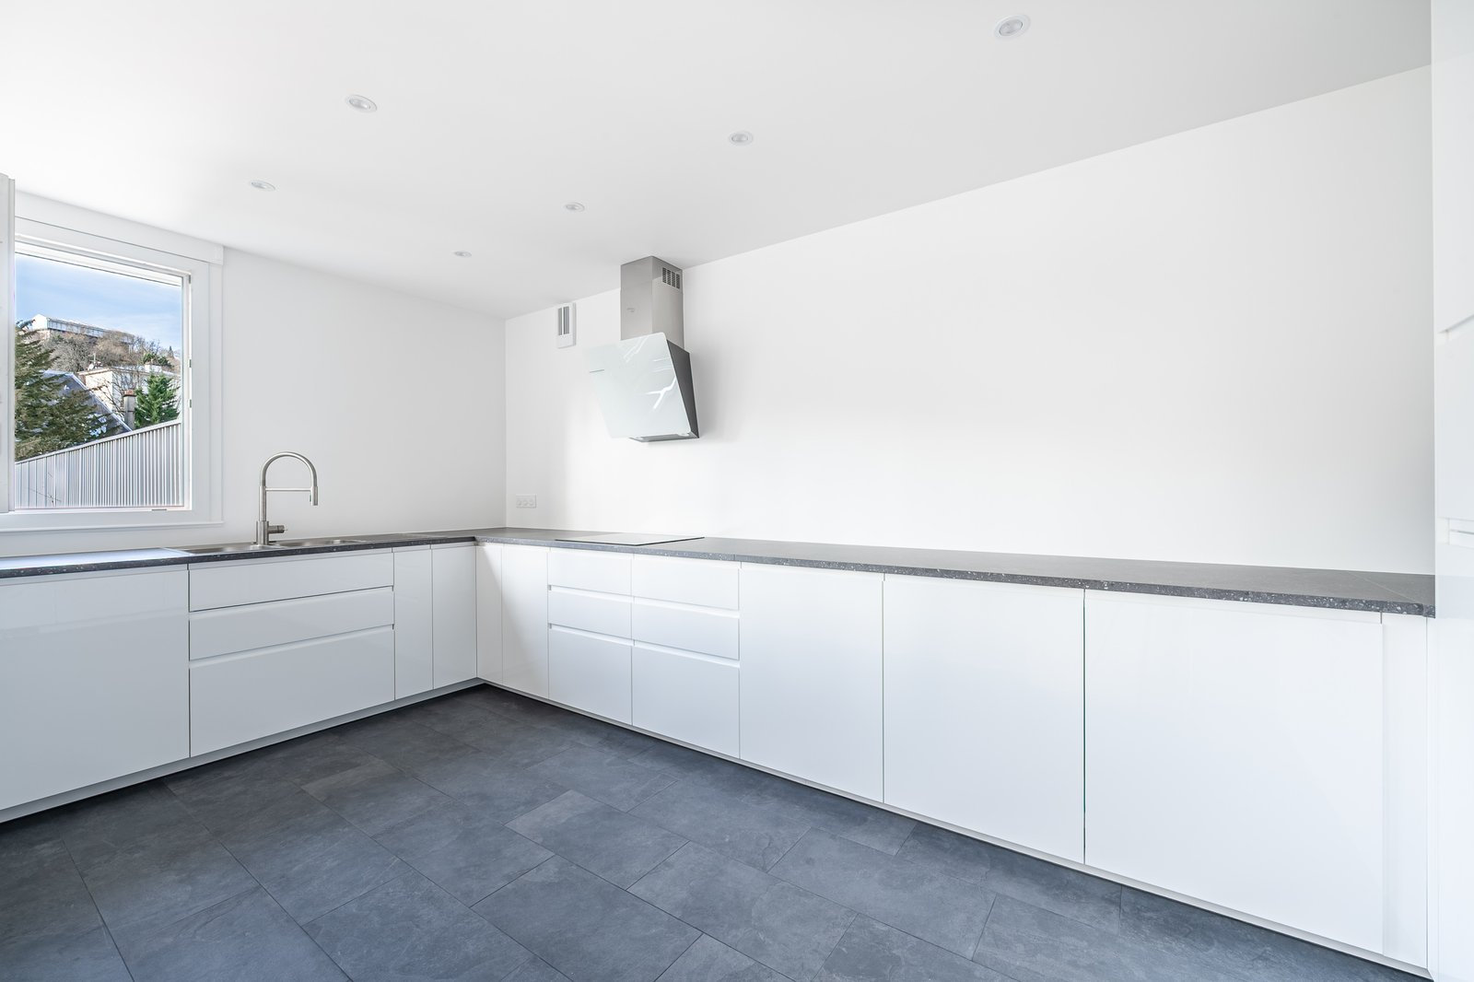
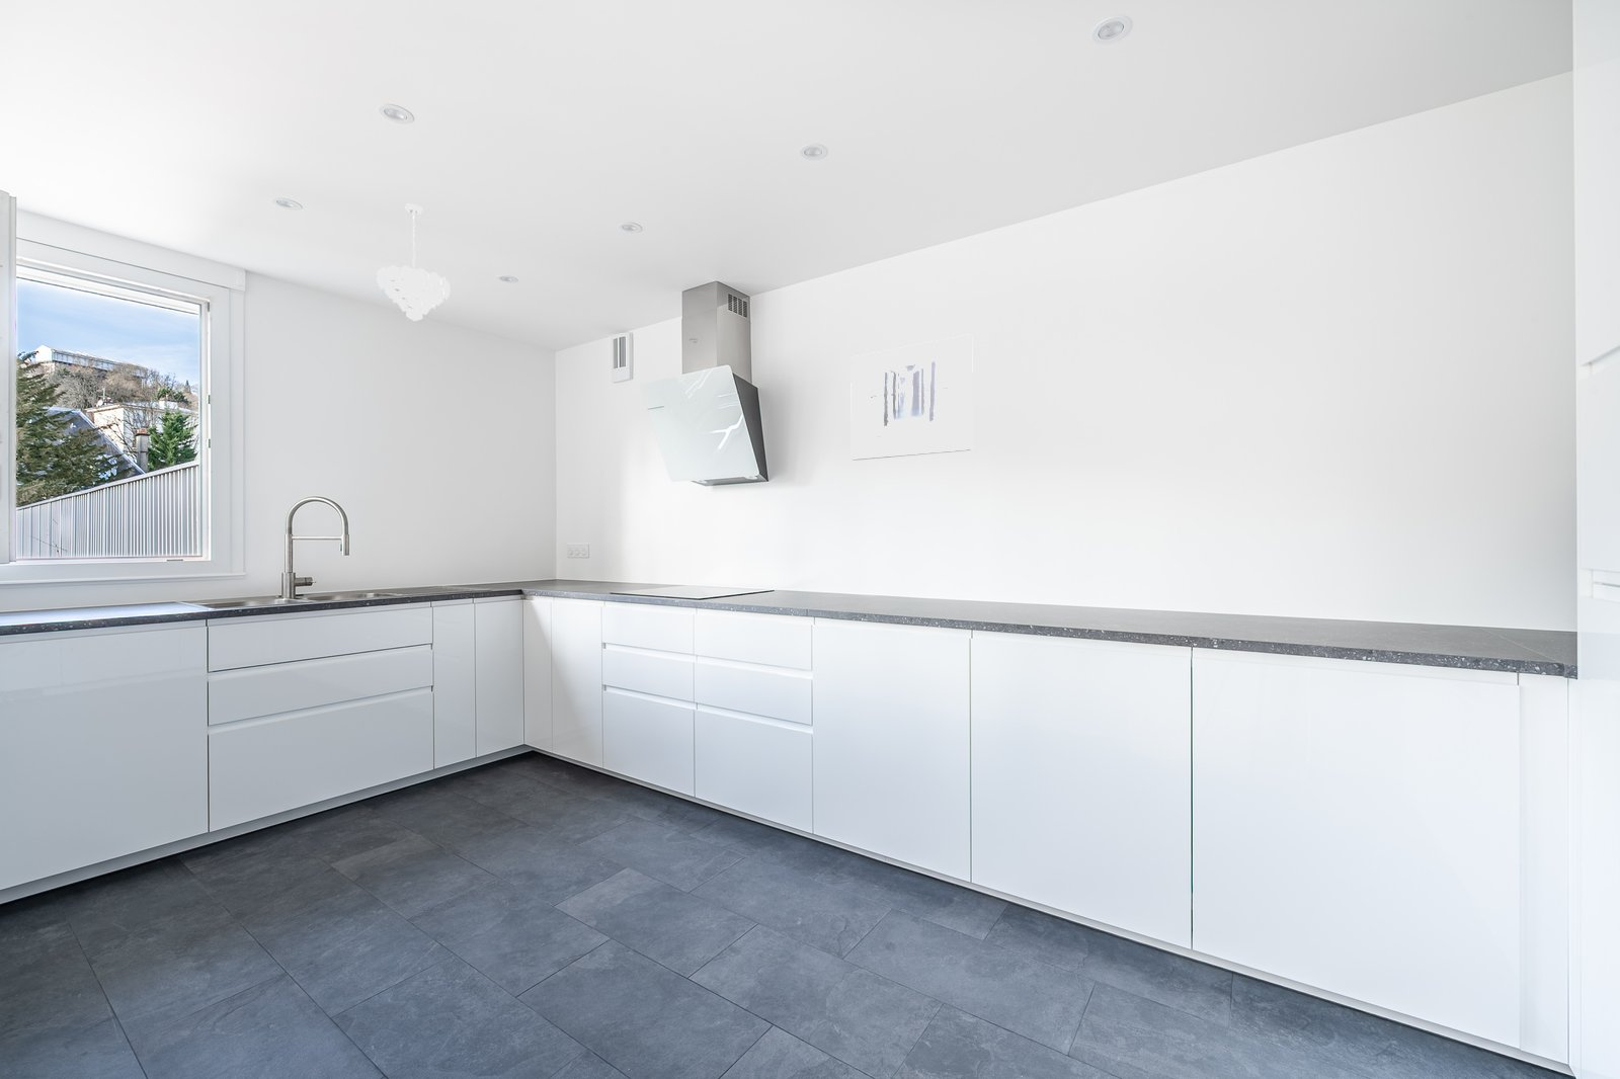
+ pendant light (414, 264)
+ wall art (908, 401)
